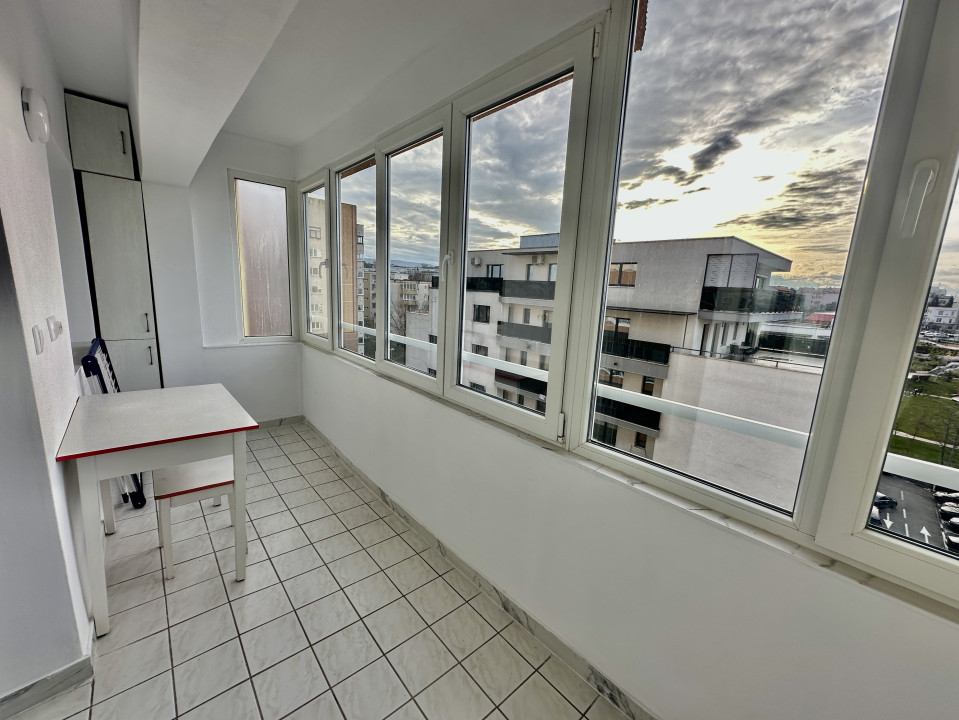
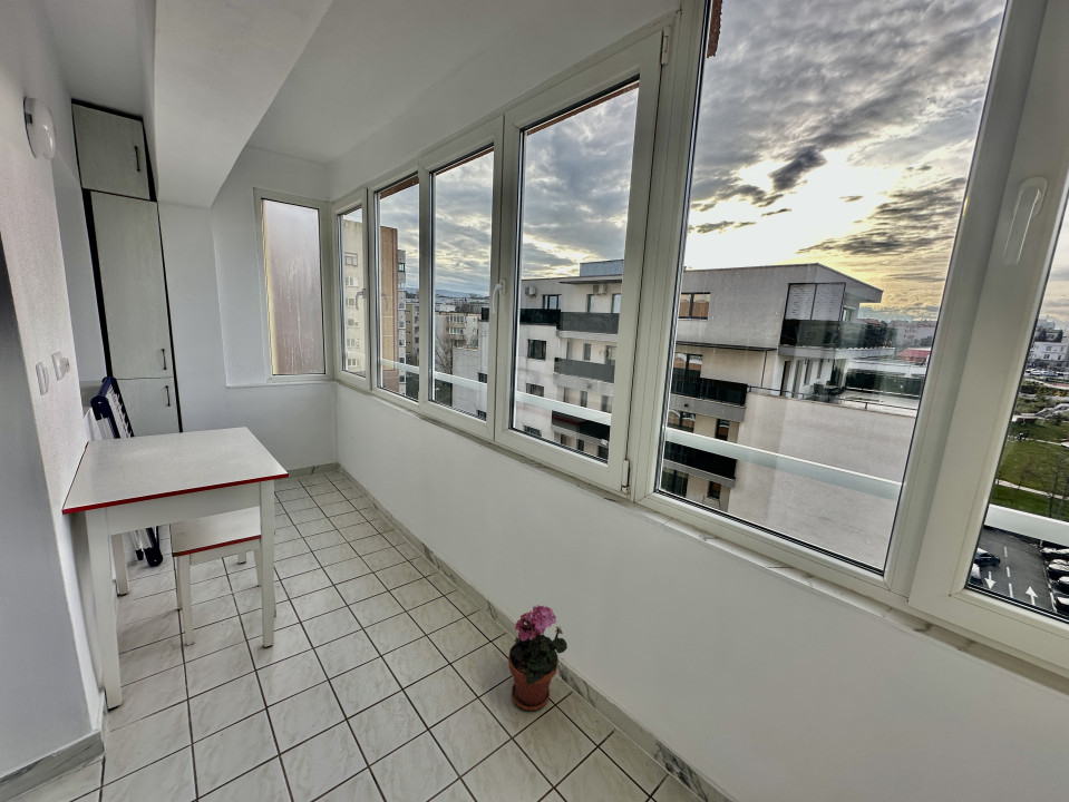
+ potted plant (535, 651)
